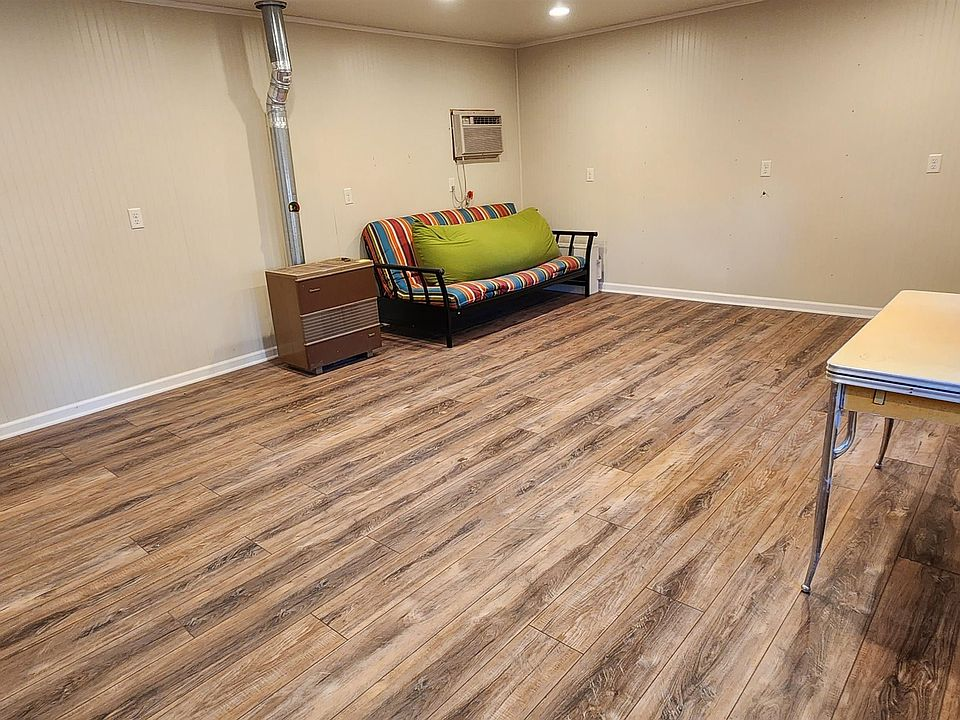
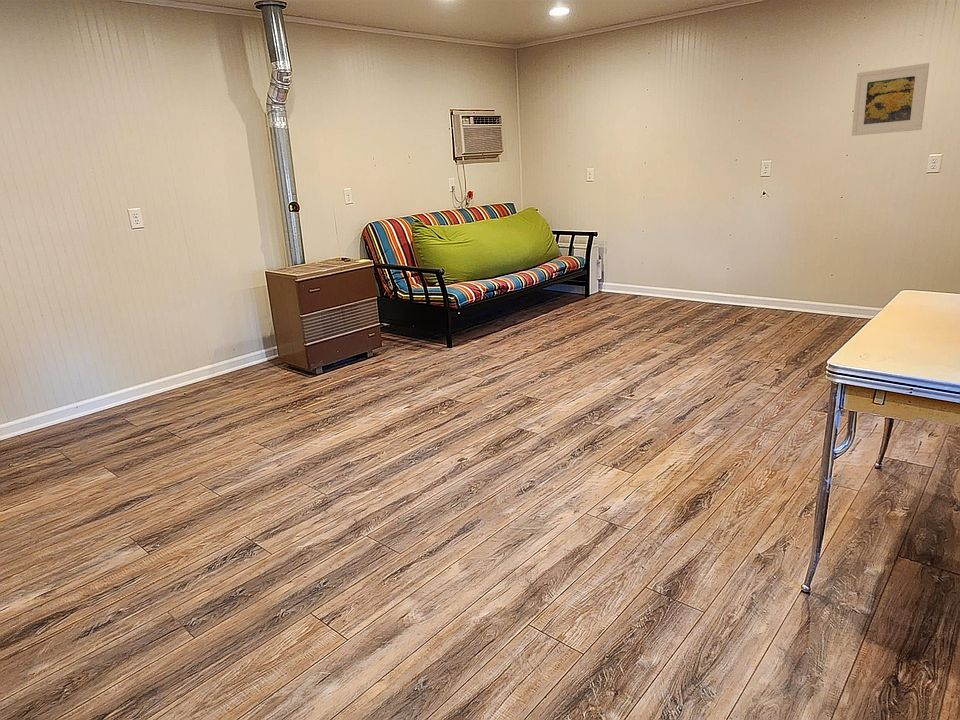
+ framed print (888, 100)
